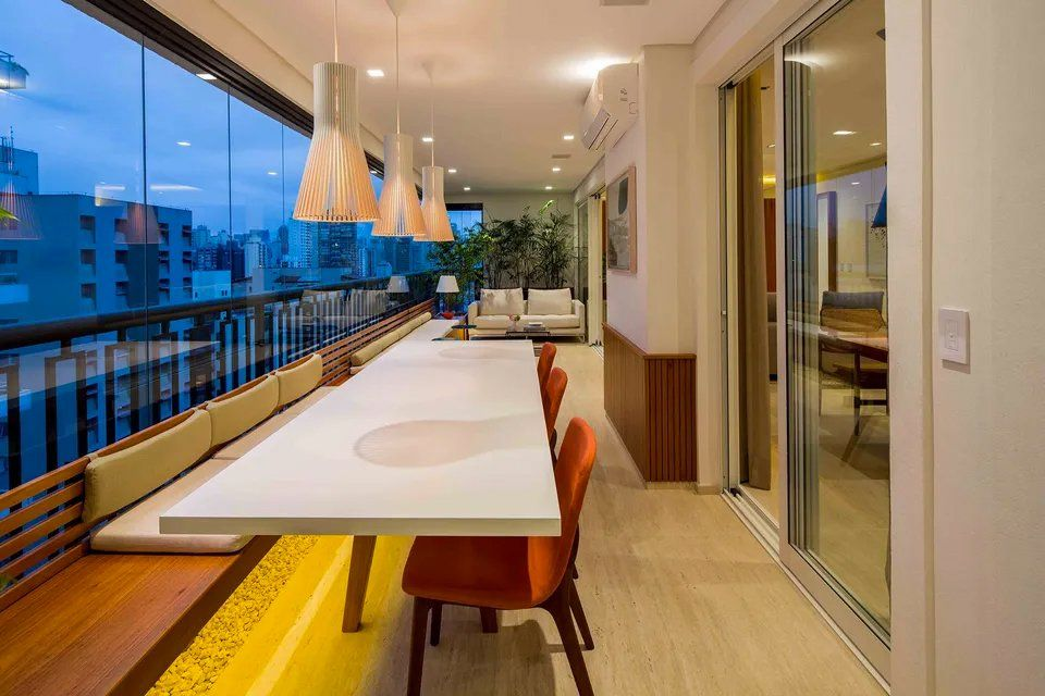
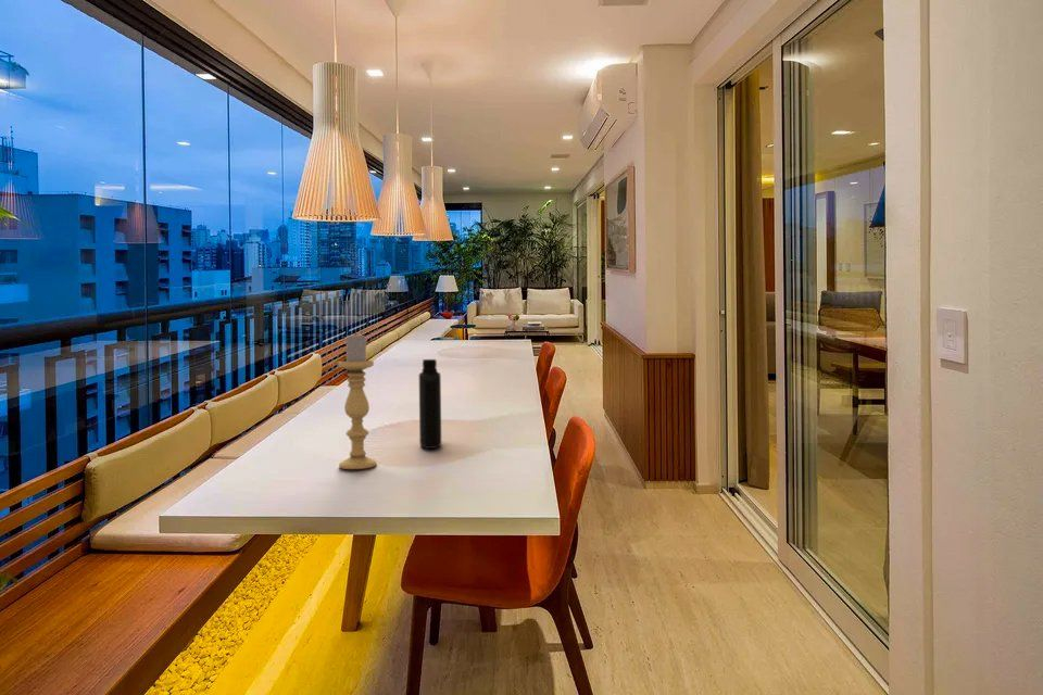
+ candle holder (356, 399)
+ bottle (429, 402)
